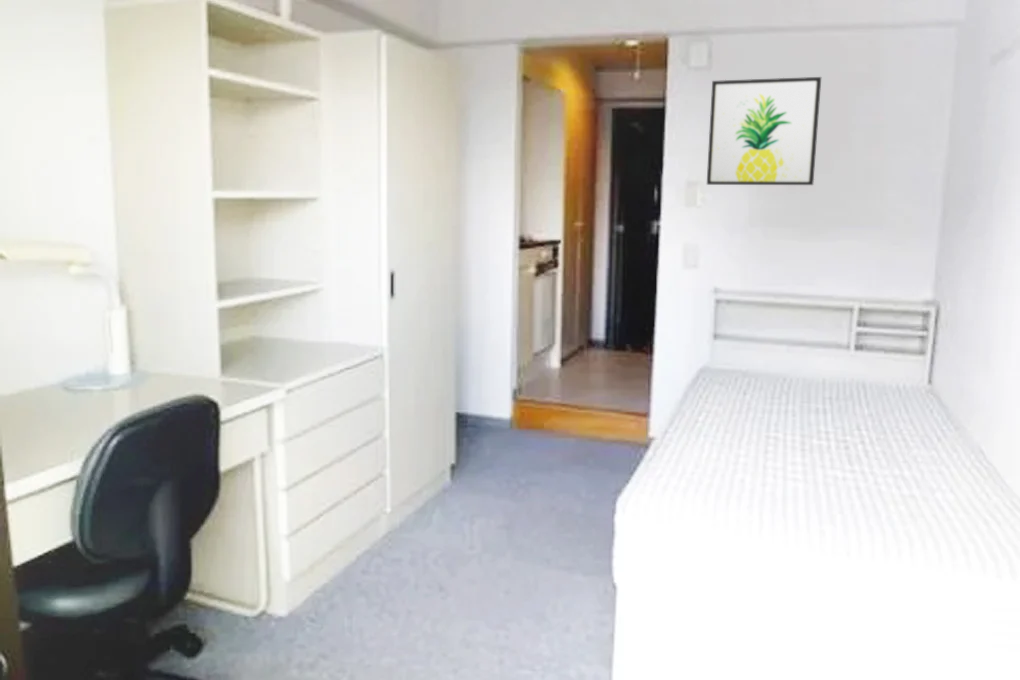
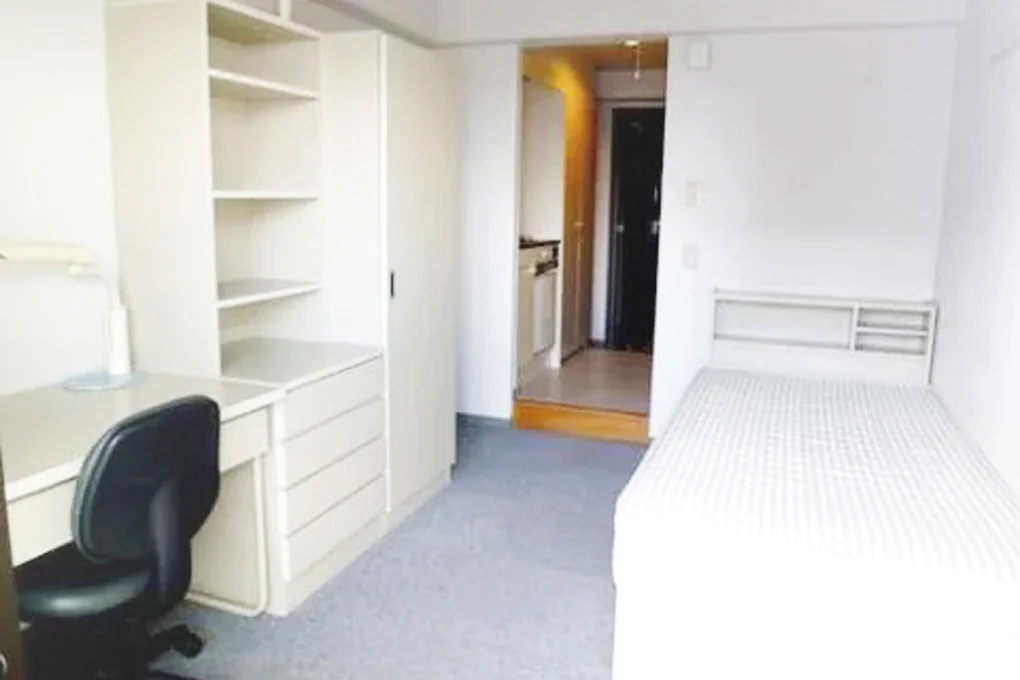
- wall art (762, 132)
